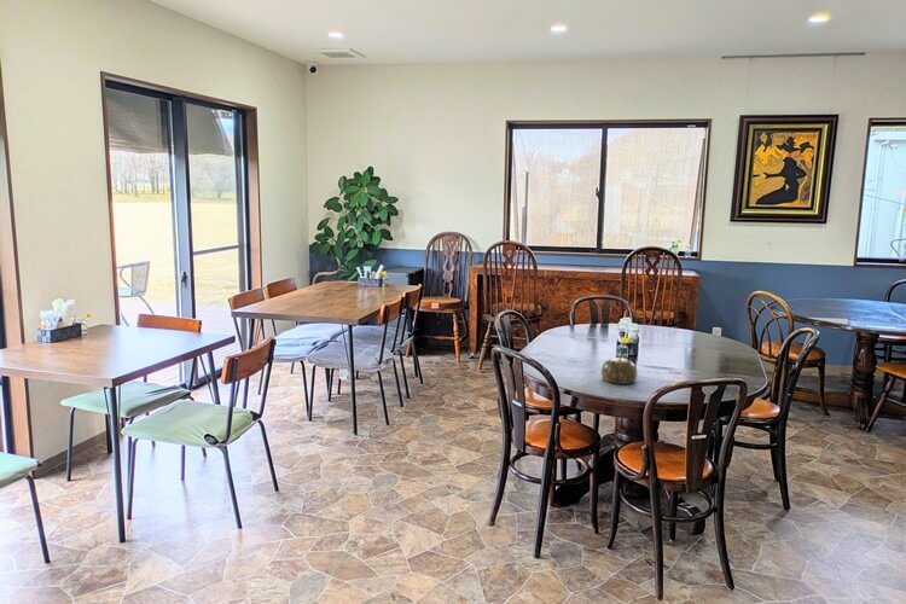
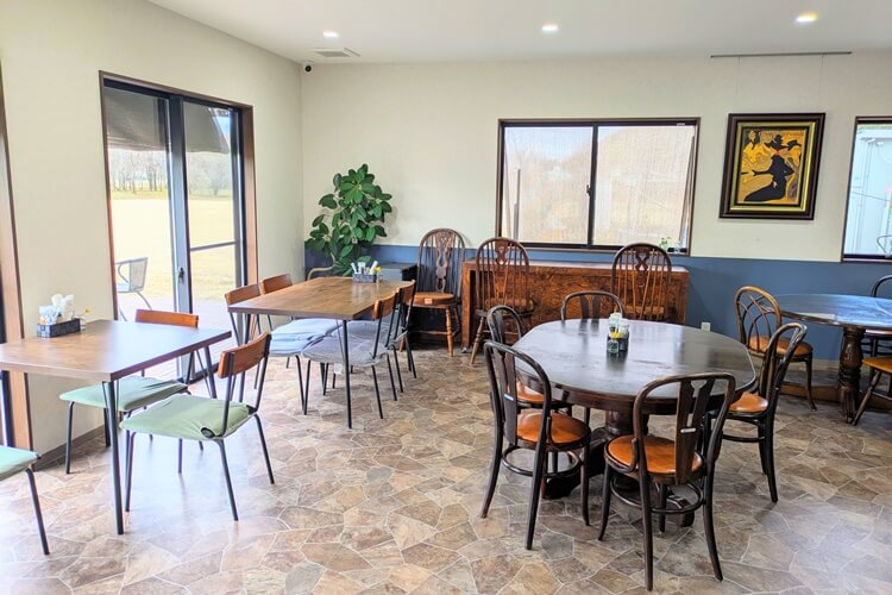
- teapot (618, 367)
